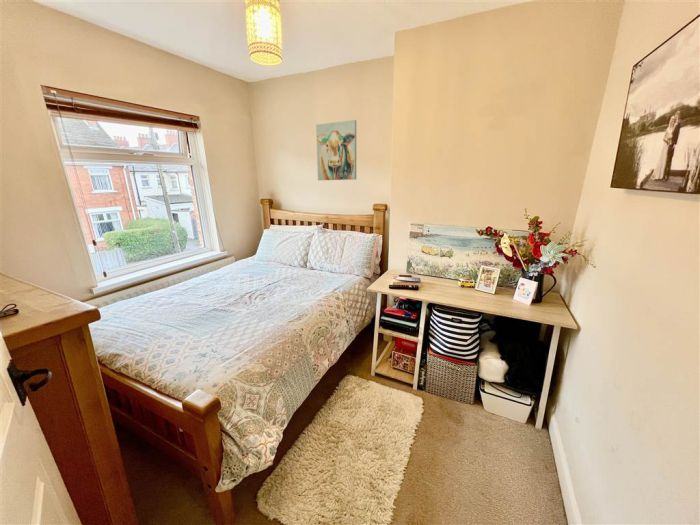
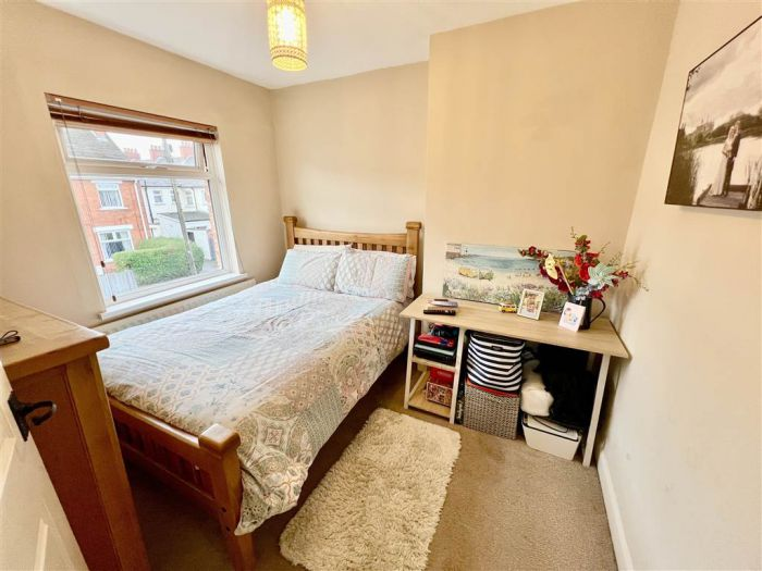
- wall art (336, 151)
